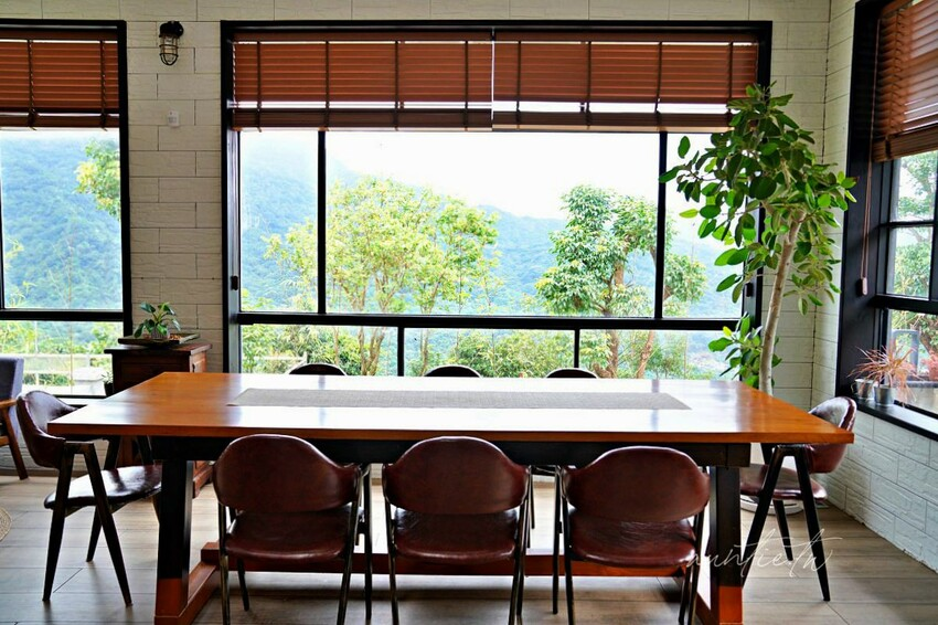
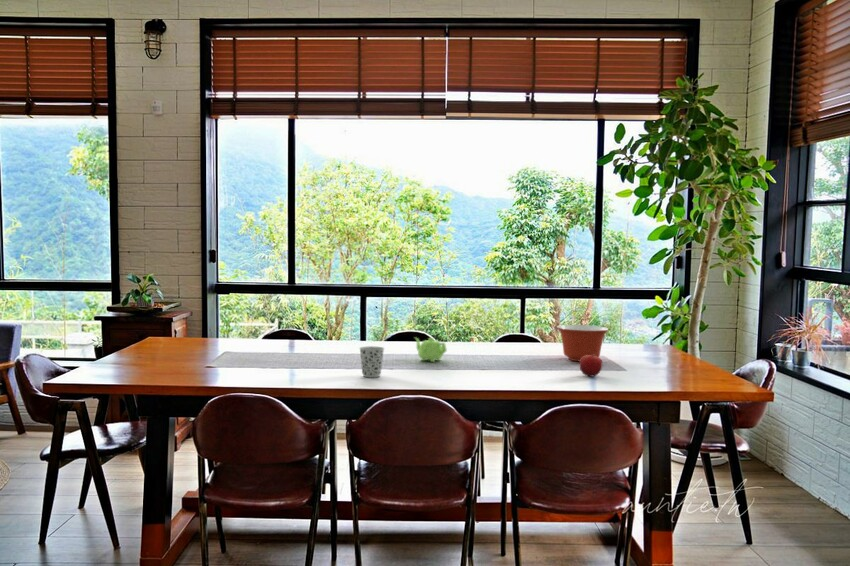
+ cup (371, 362)
+ teapot (429, 349)
+ fruit (590, 364)
+ mixing bowl (581, 343)
